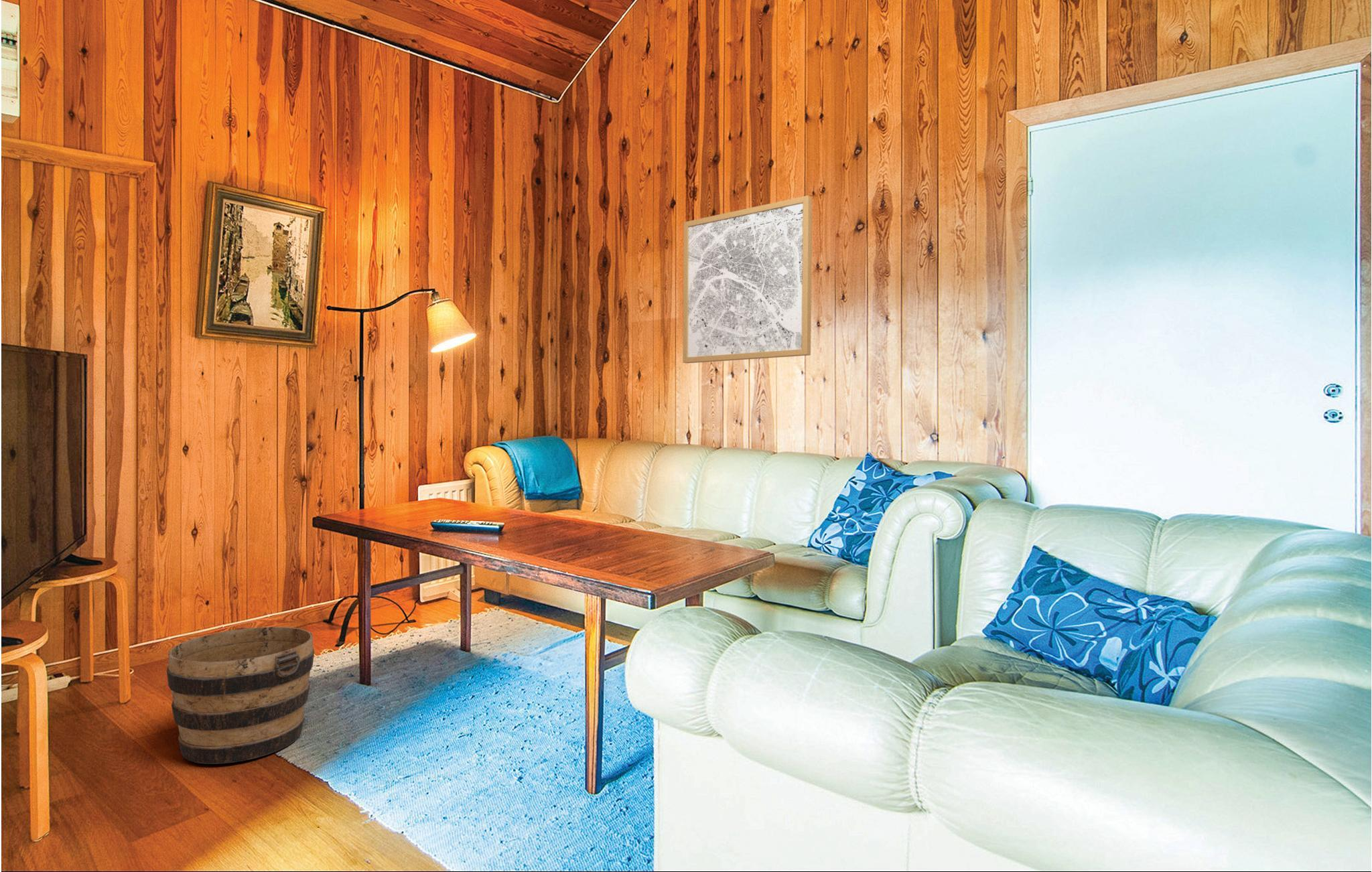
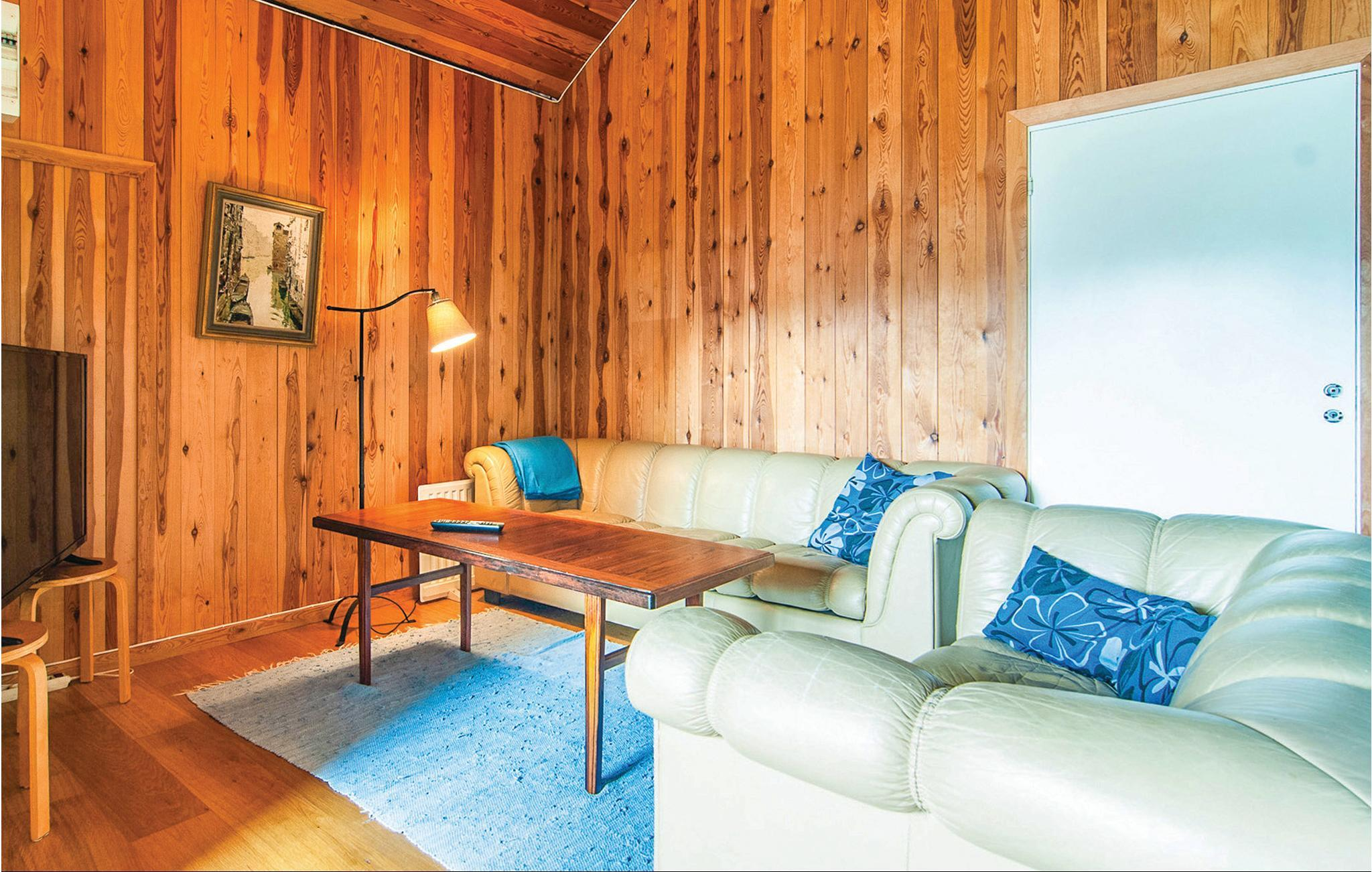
- bucket (243, 692)
- wall art (743, 285)
